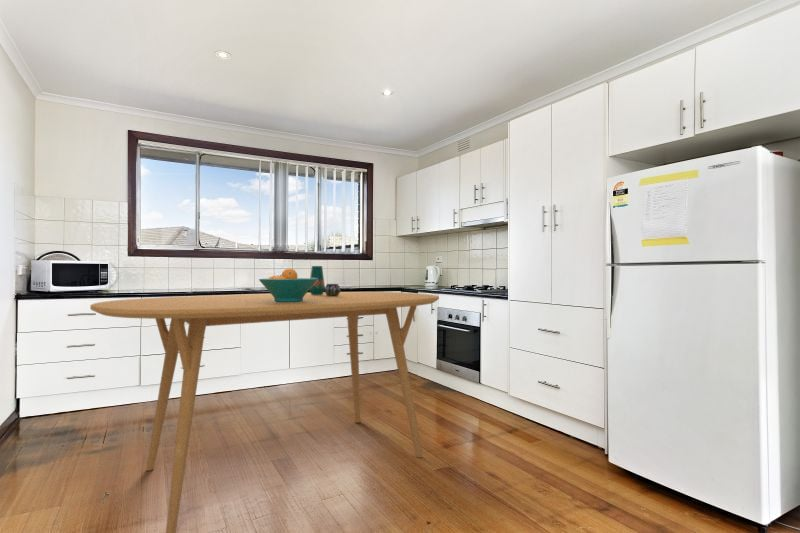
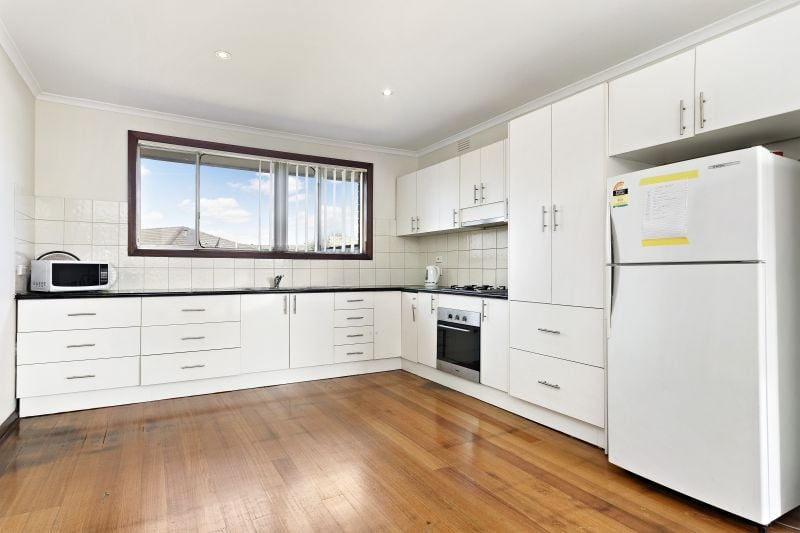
- dining table (289, 320)
- fruit bowl (288, 284)
- vase (323, 280)
